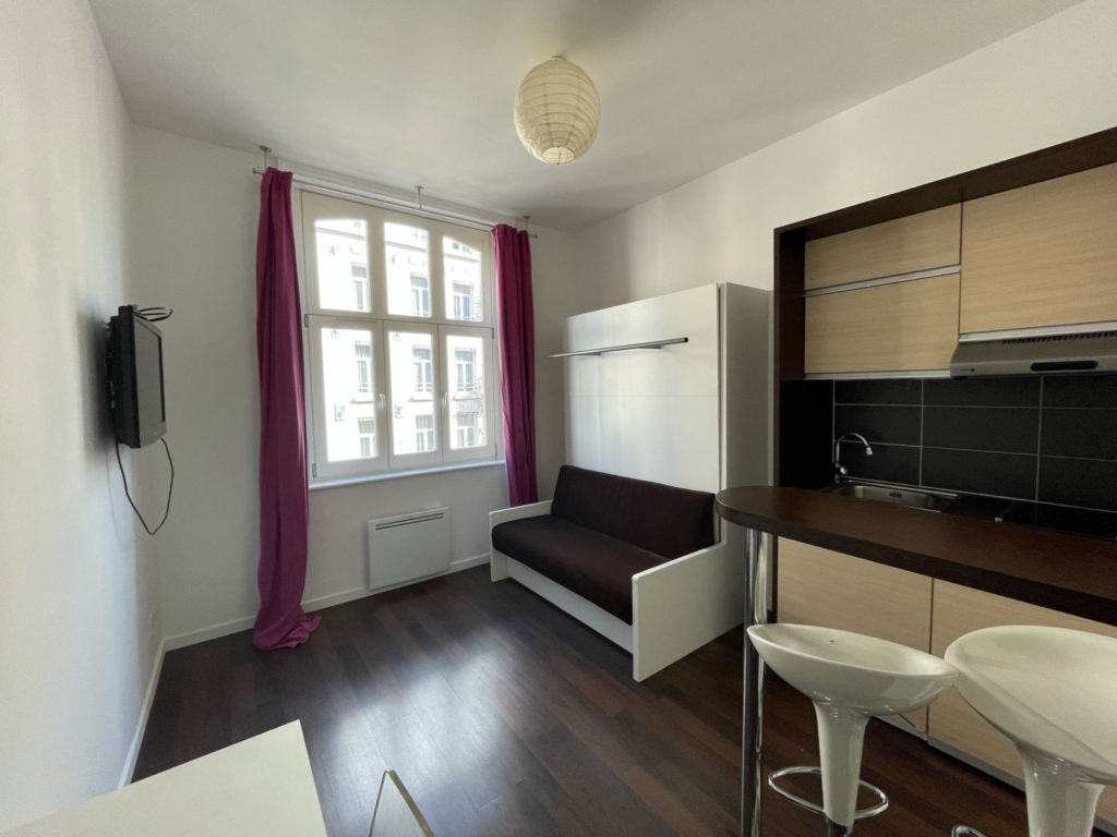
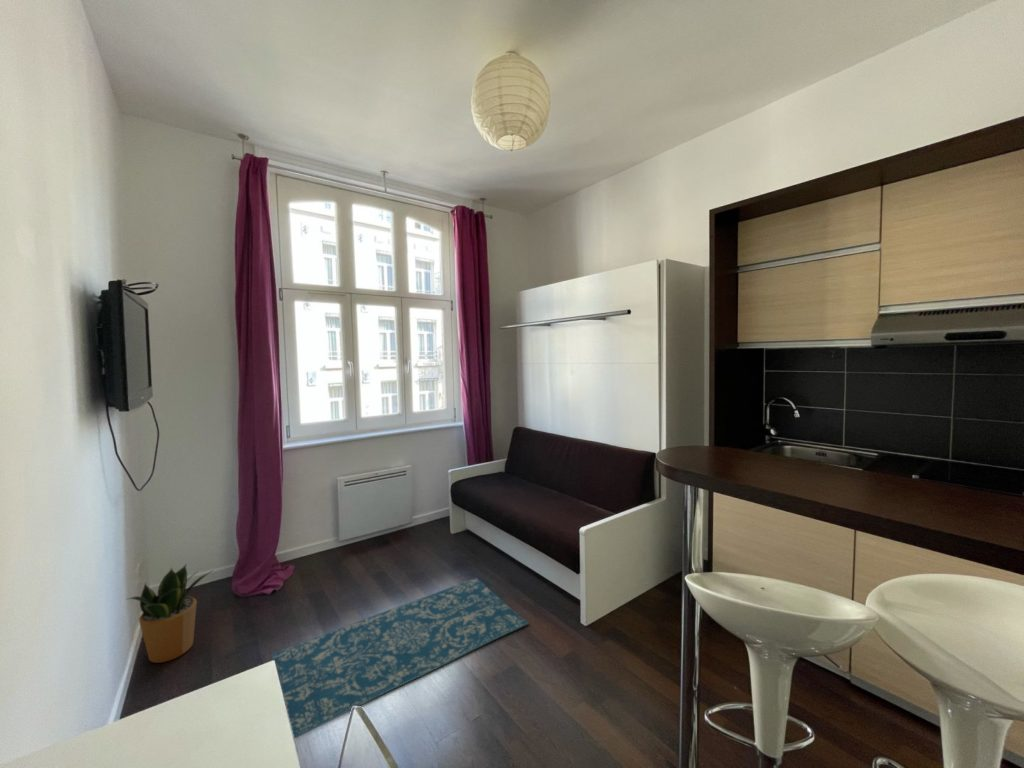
+ rug (406, 637)
+ potted plant (174, 612)
